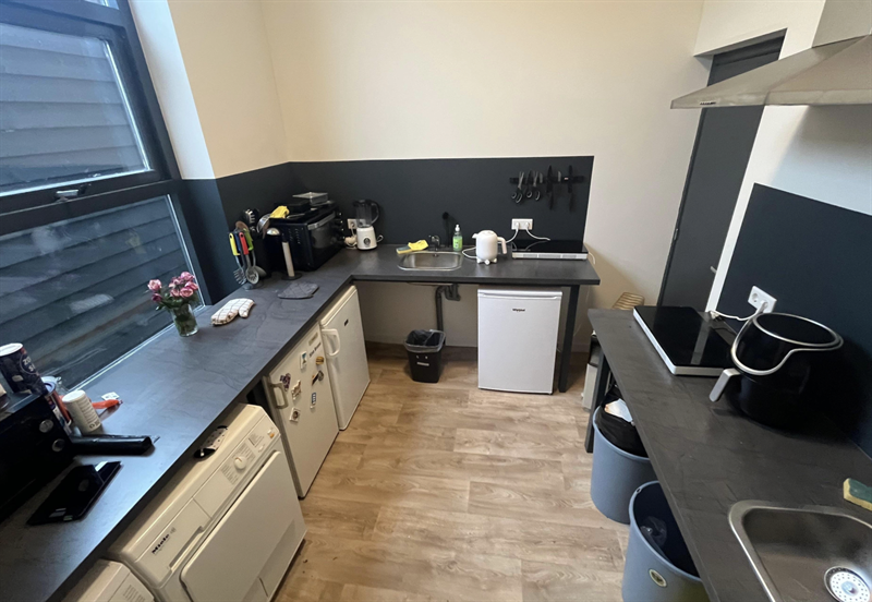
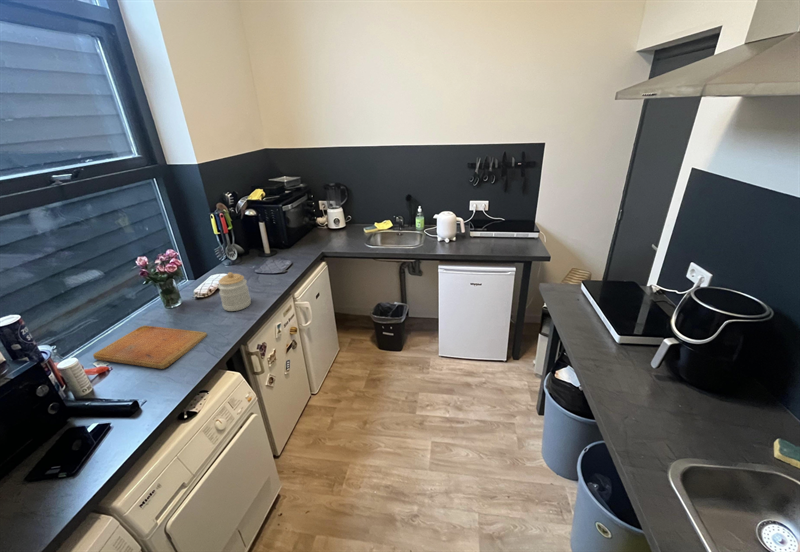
+ cutting board (152, 345)
+ jar (233, 289)
